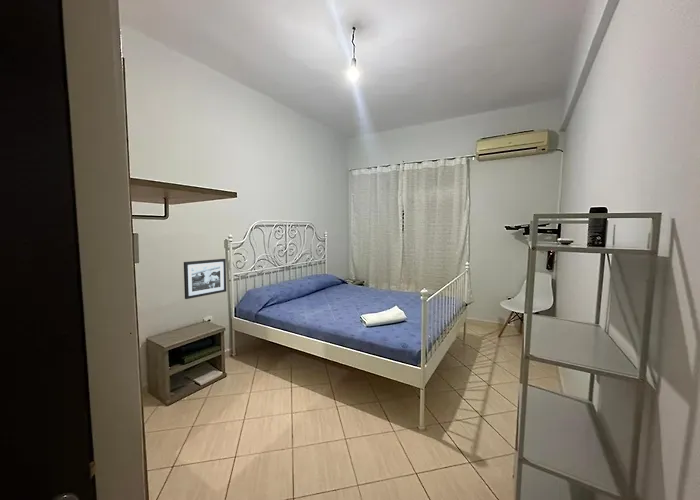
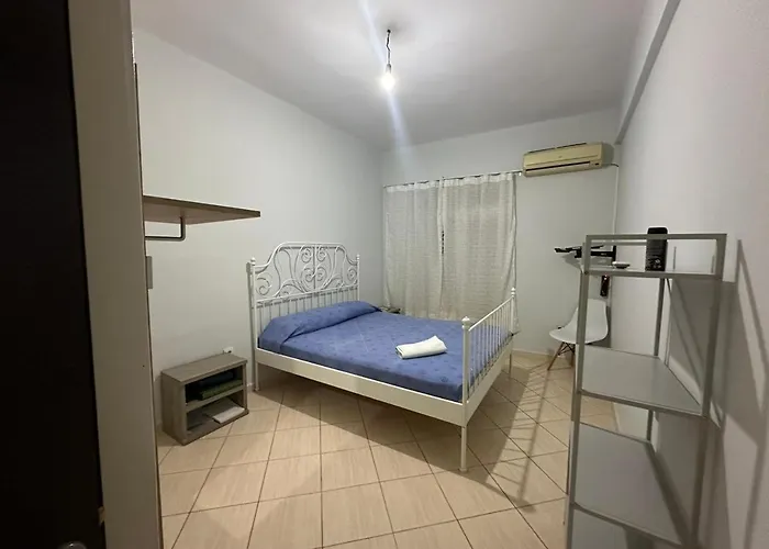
- picture frame (206, 277)
